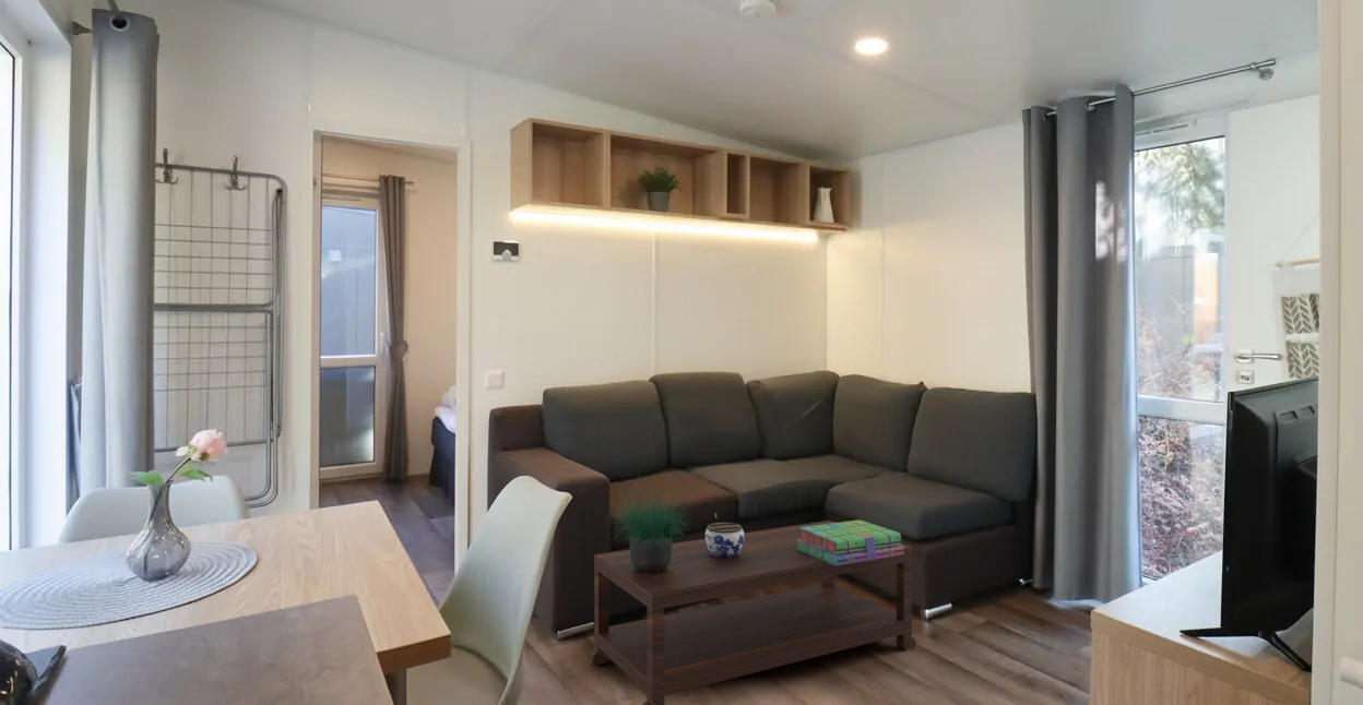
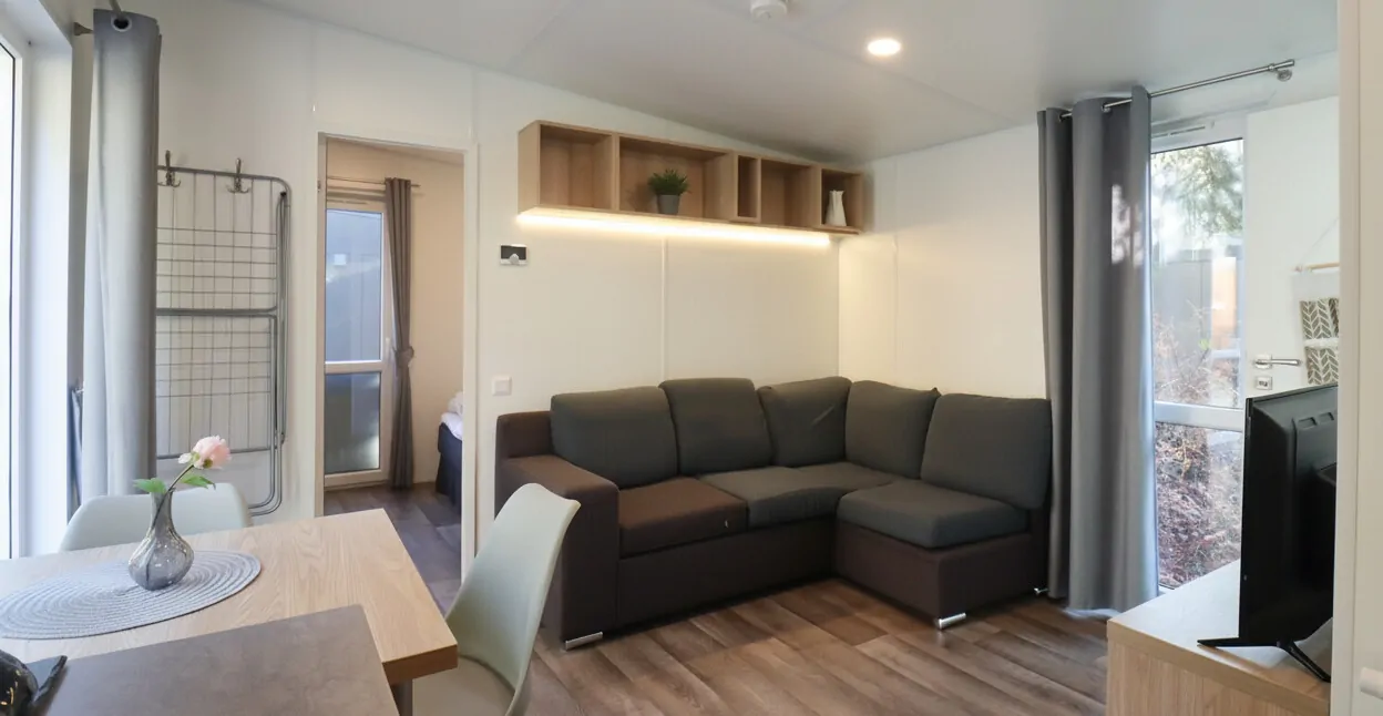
- potted plant (650, 519)
- stack of books (849, 540)
- coffee table (756, 602)
- jar (724, 539)
